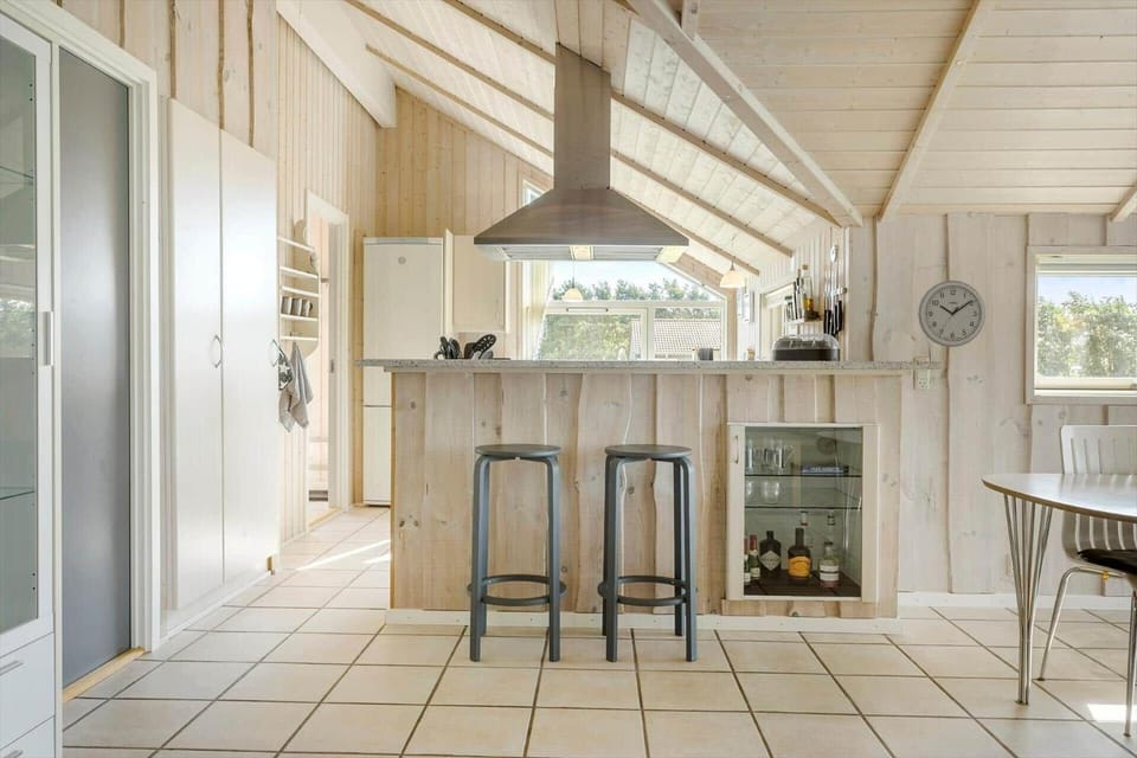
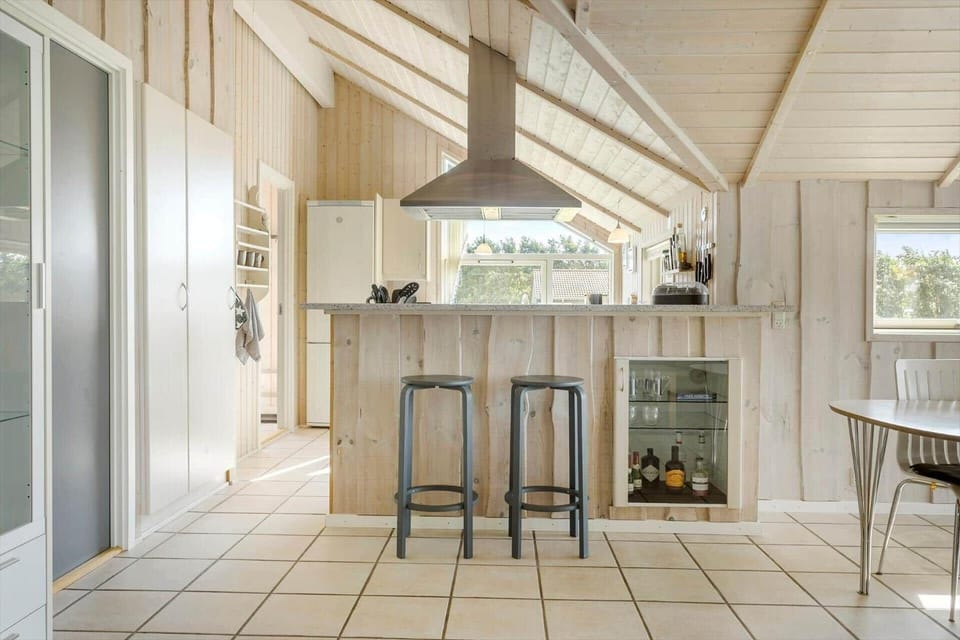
- wall clock (952, 313)
